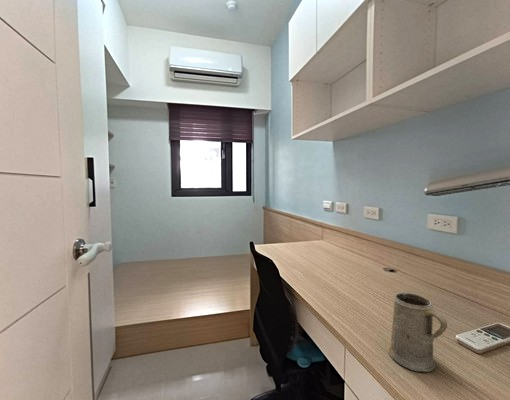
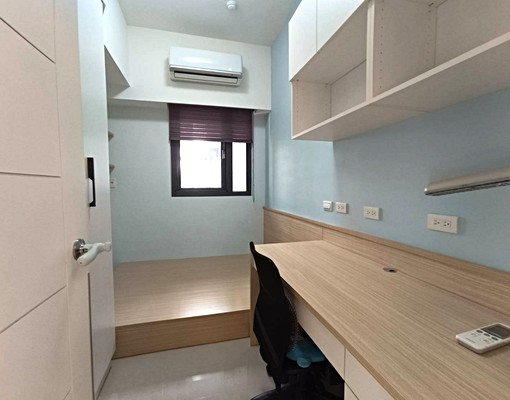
- mug (415, 329)
